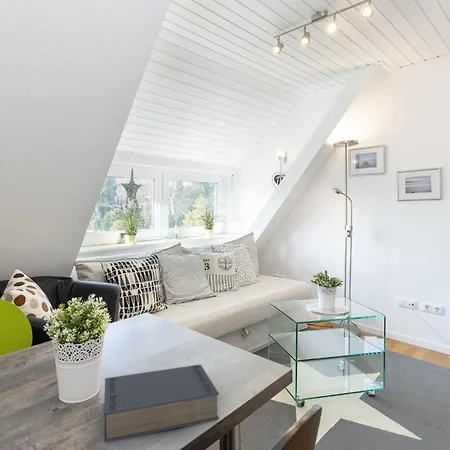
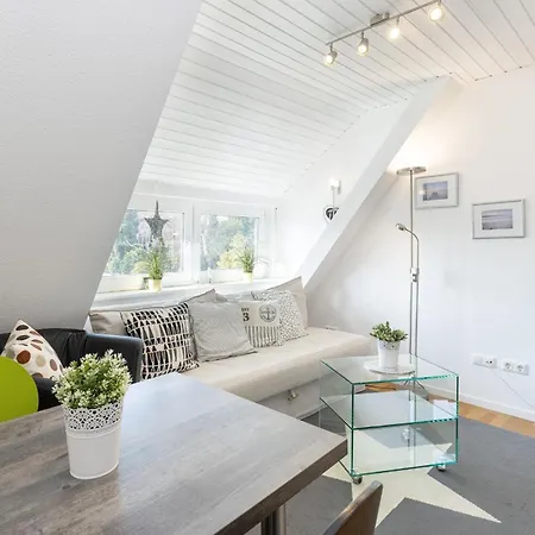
- book (159, 397)
